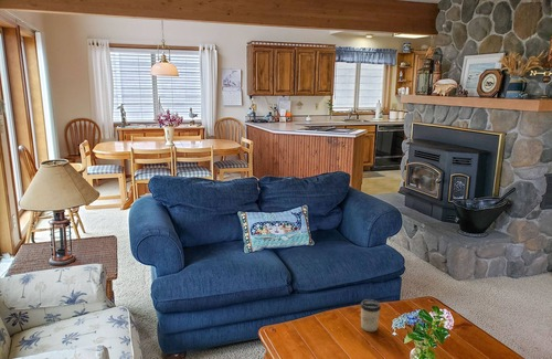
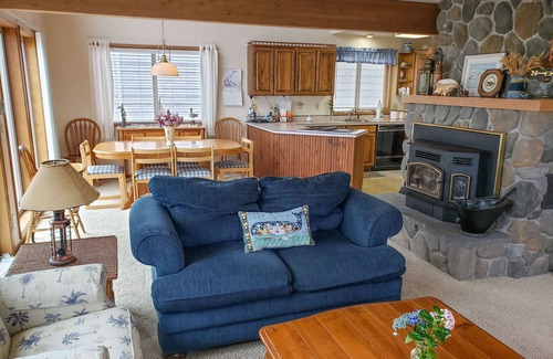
- cup (370, 315)
